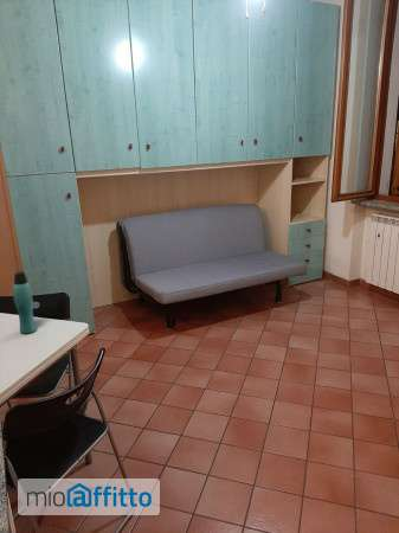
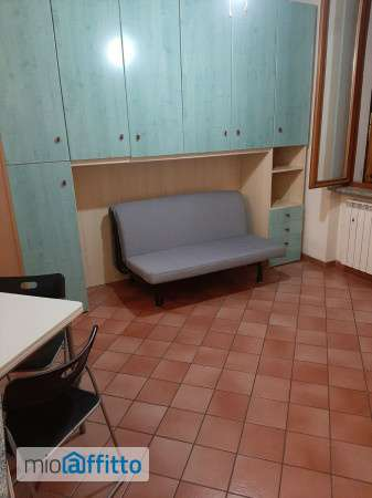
- bottle (24, 301)
